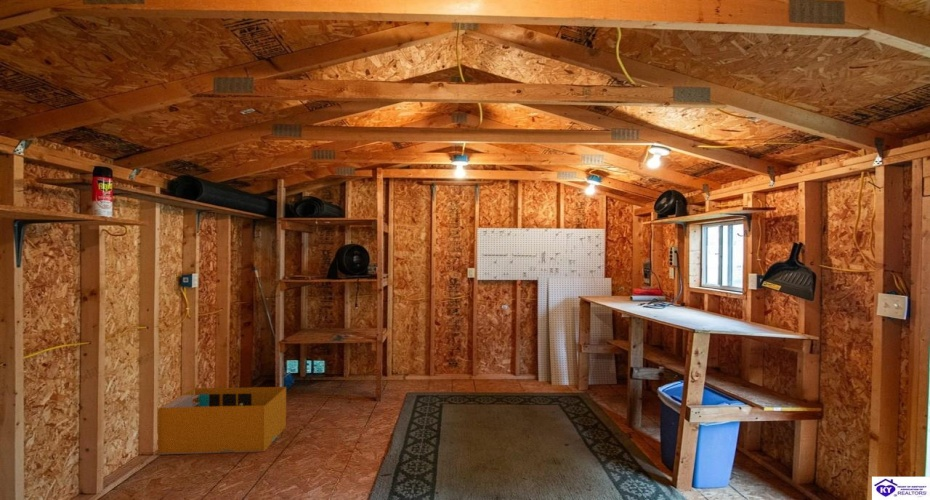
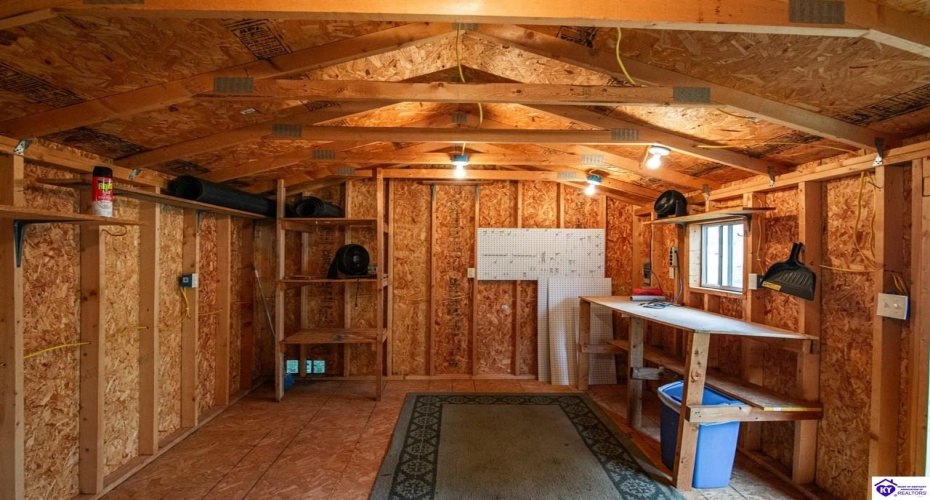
- storage bin (226, 418)
